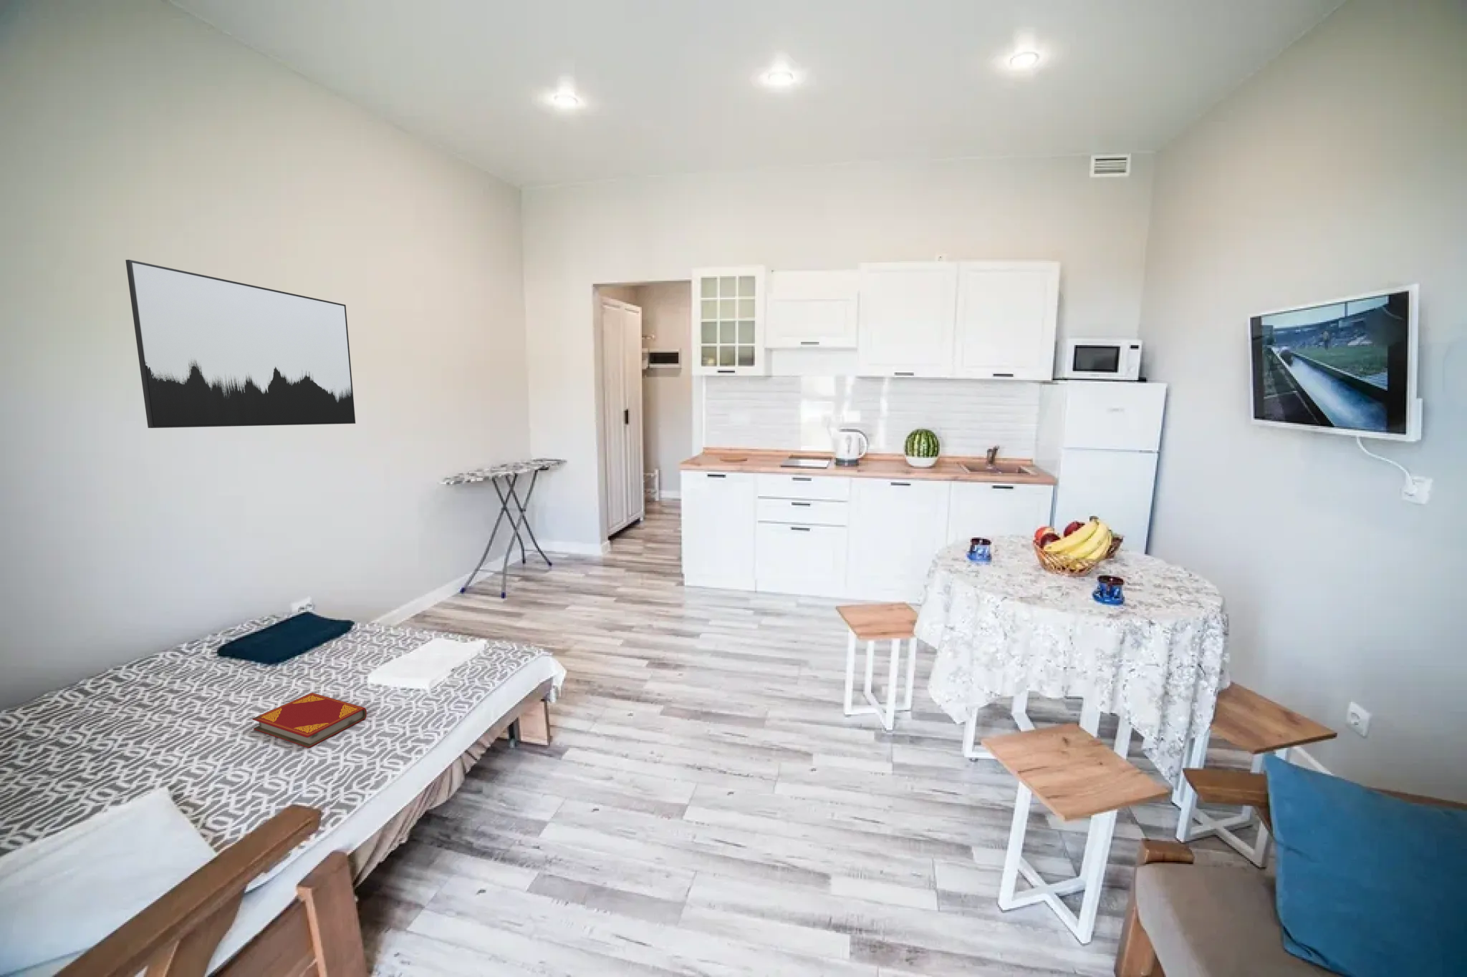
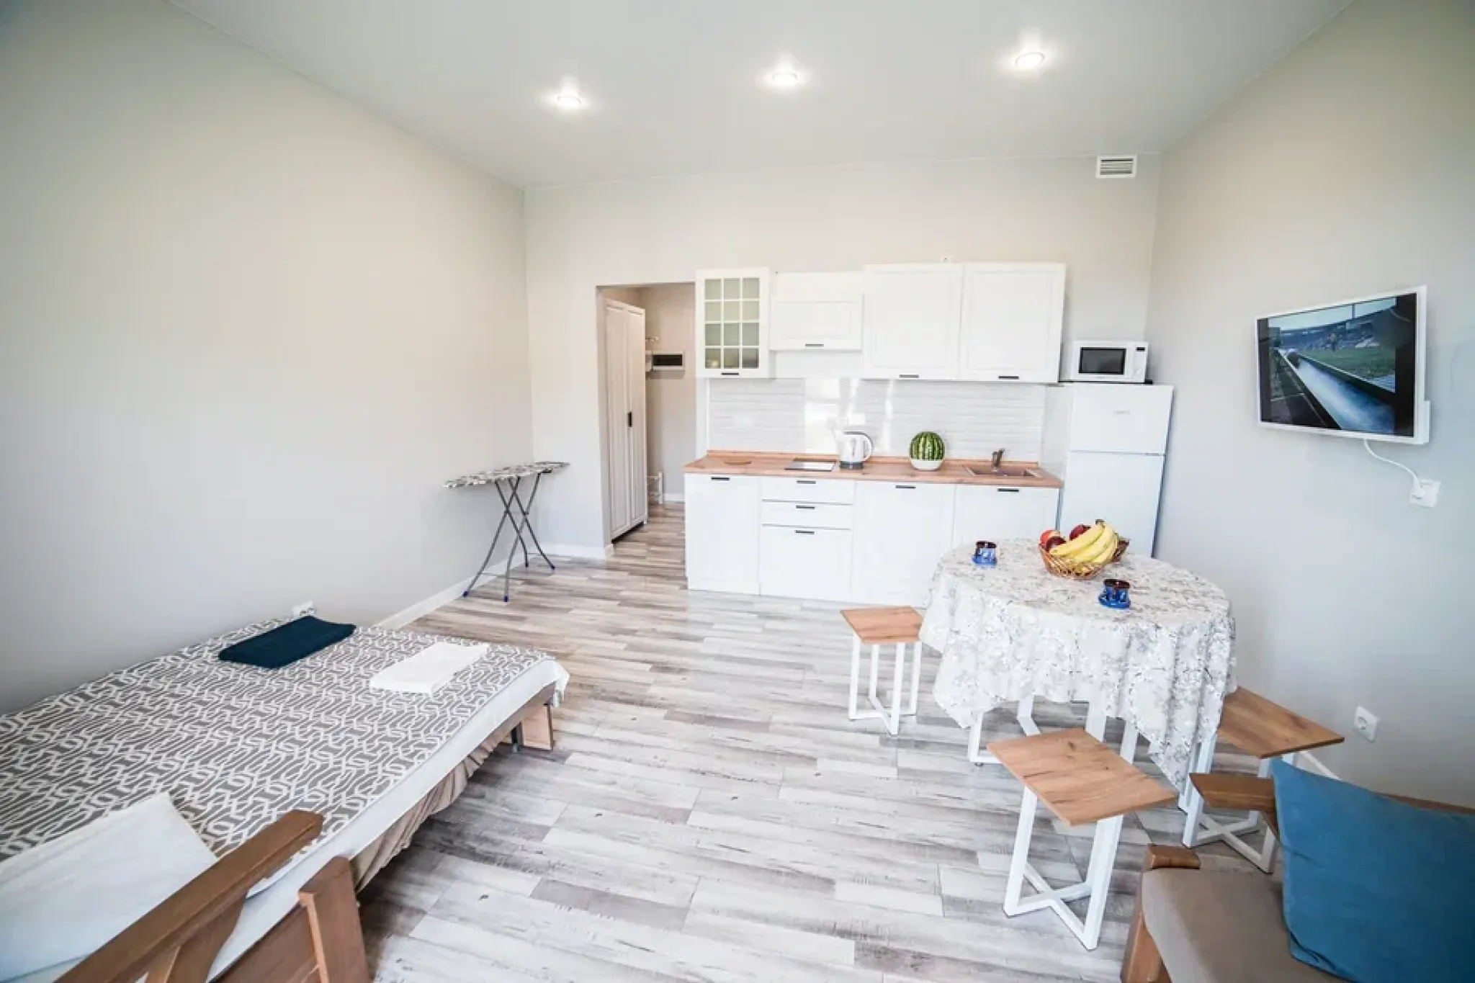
- wall art (262, 357)
- hardback book (311, 717)
